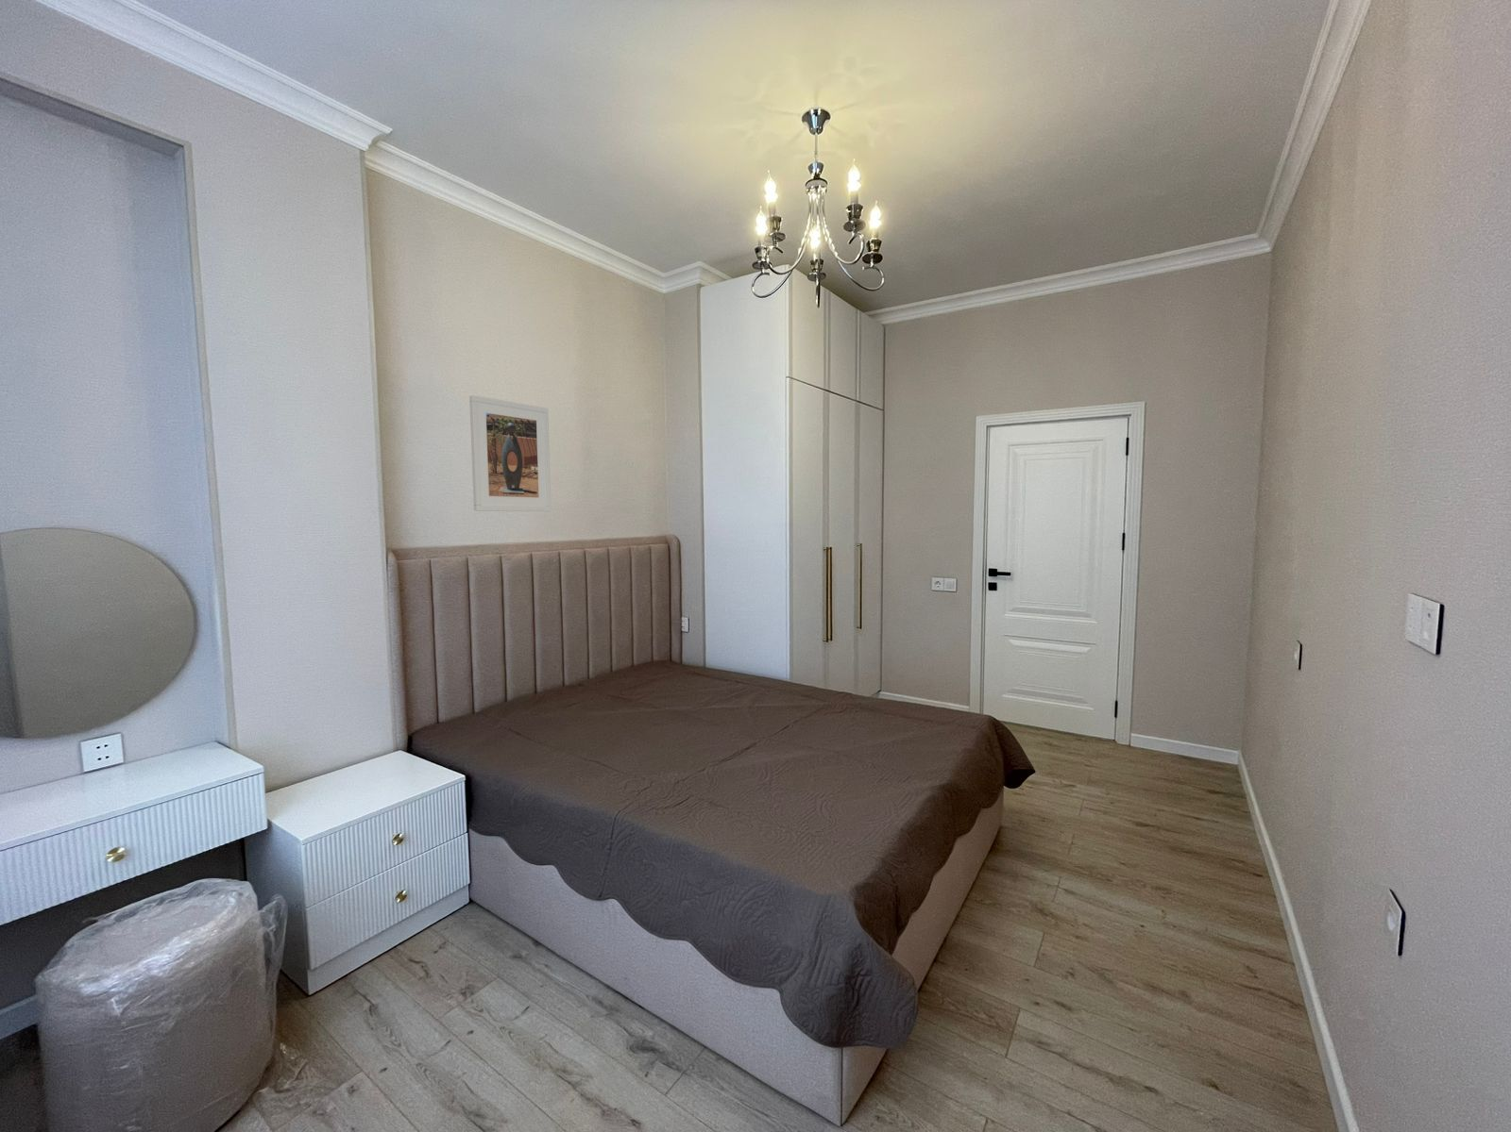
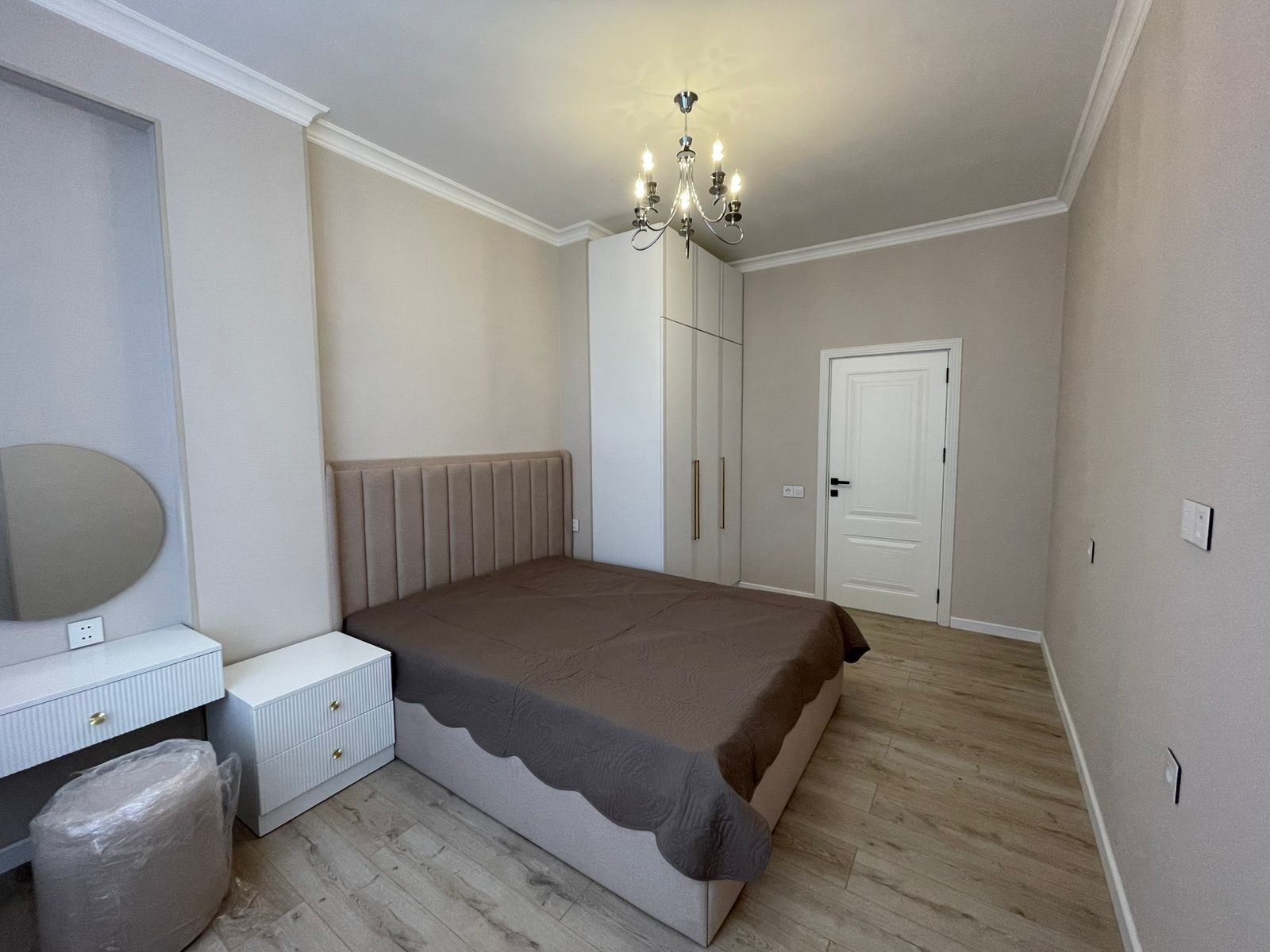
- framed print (512, 457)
